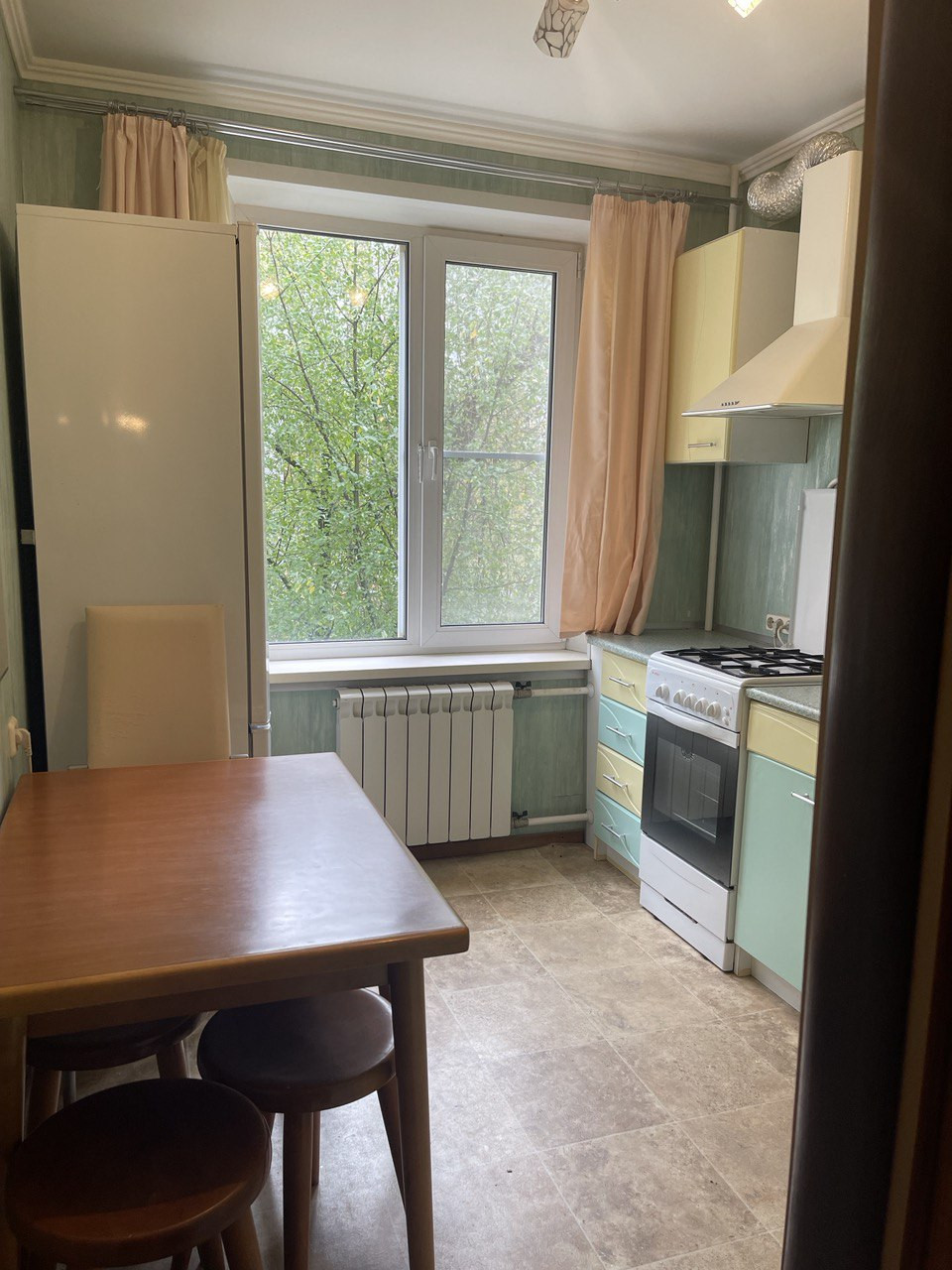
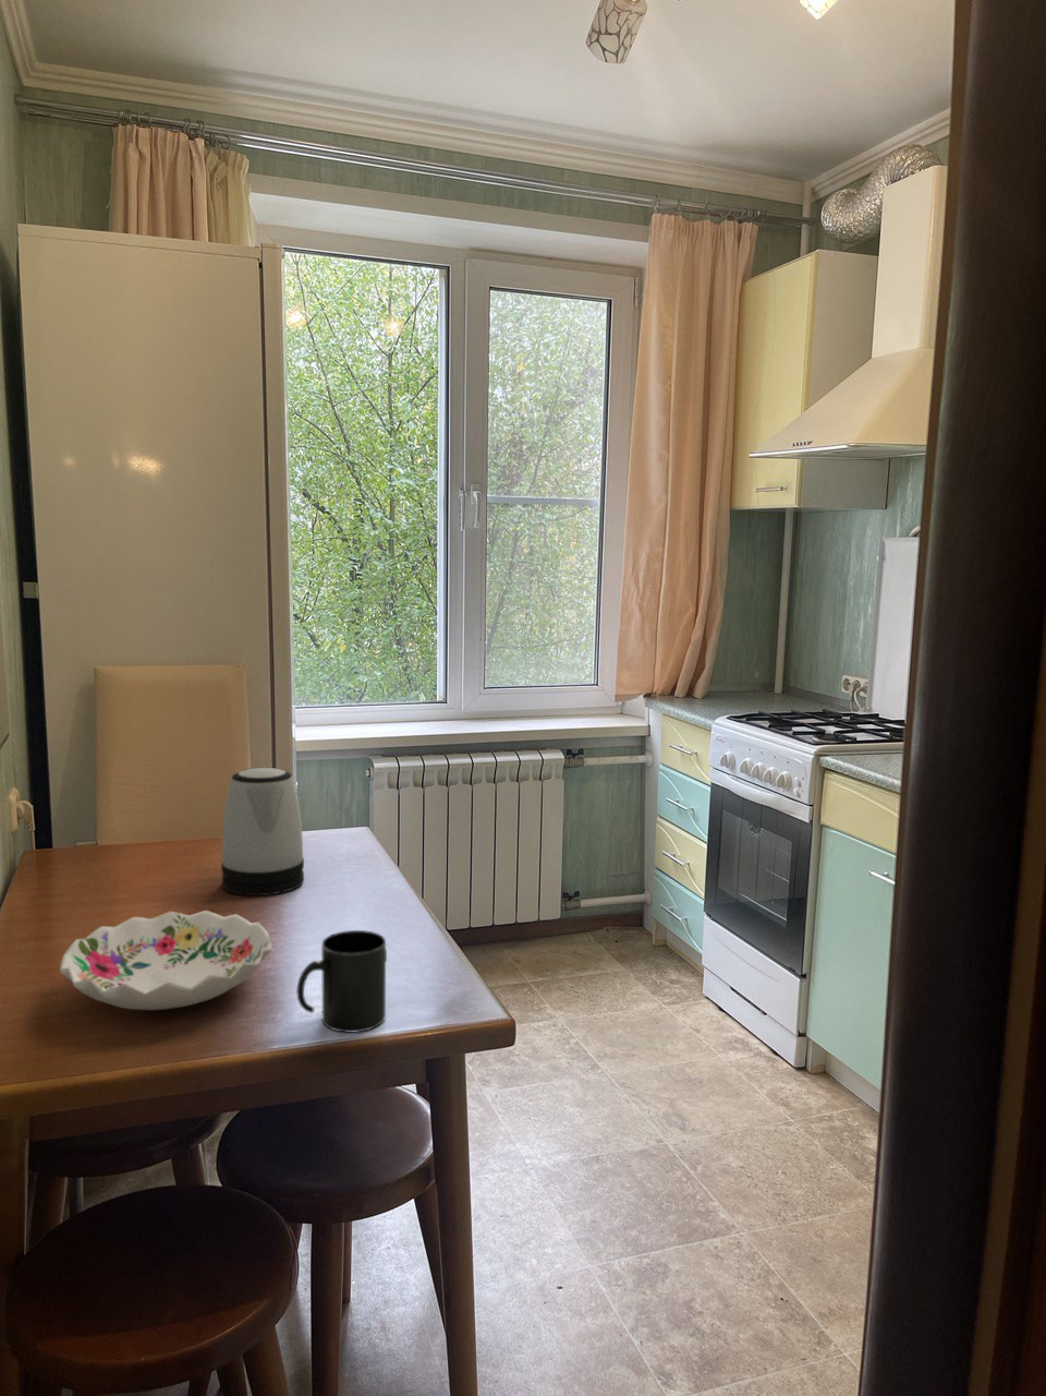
+ mug (341, 983)
+ kettle (260, 823)
+ decorative bowl (169, 966)
